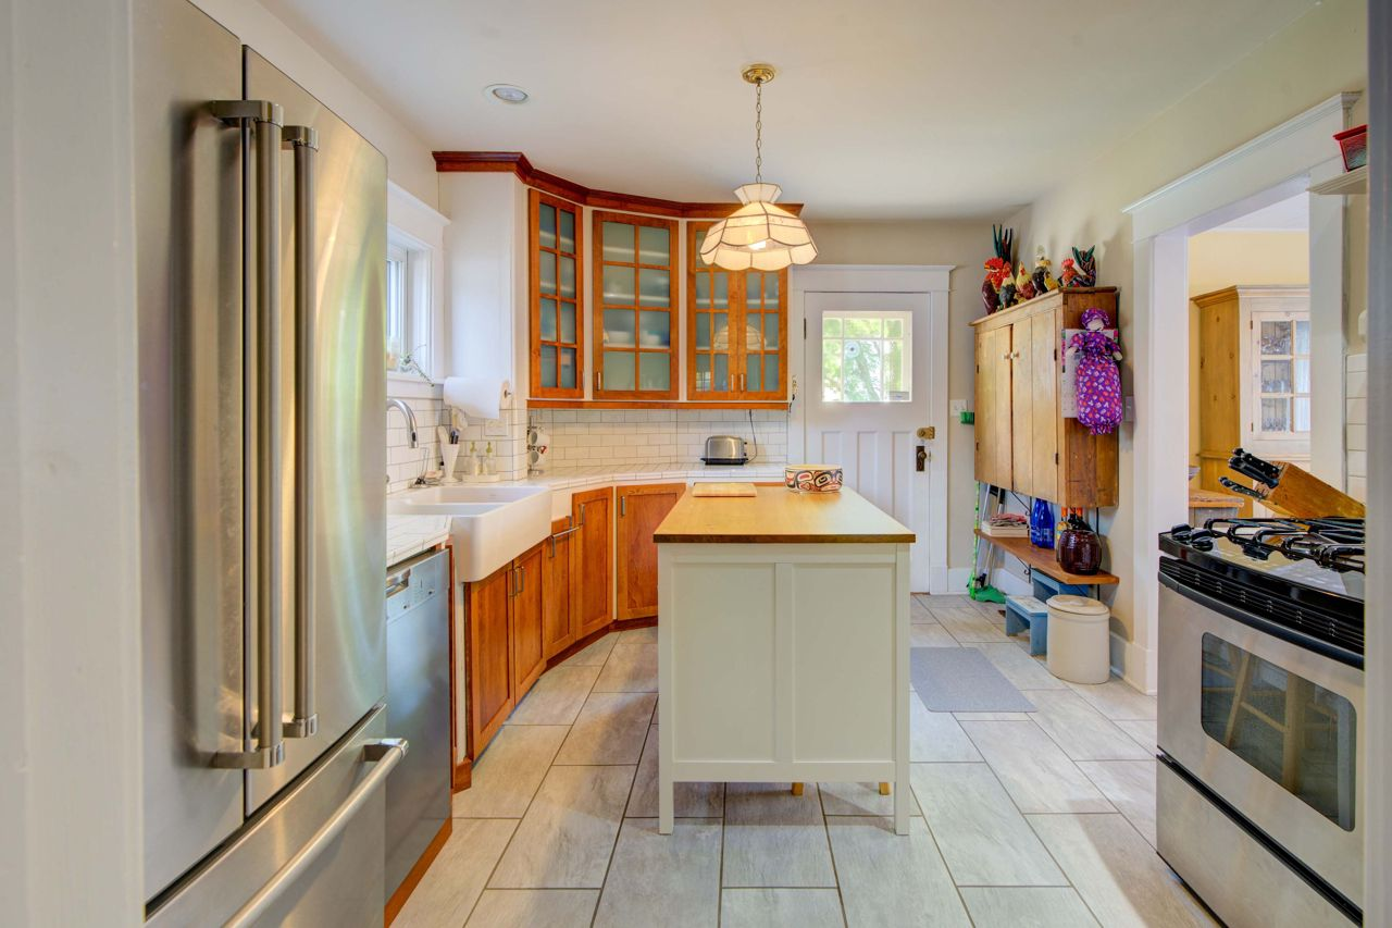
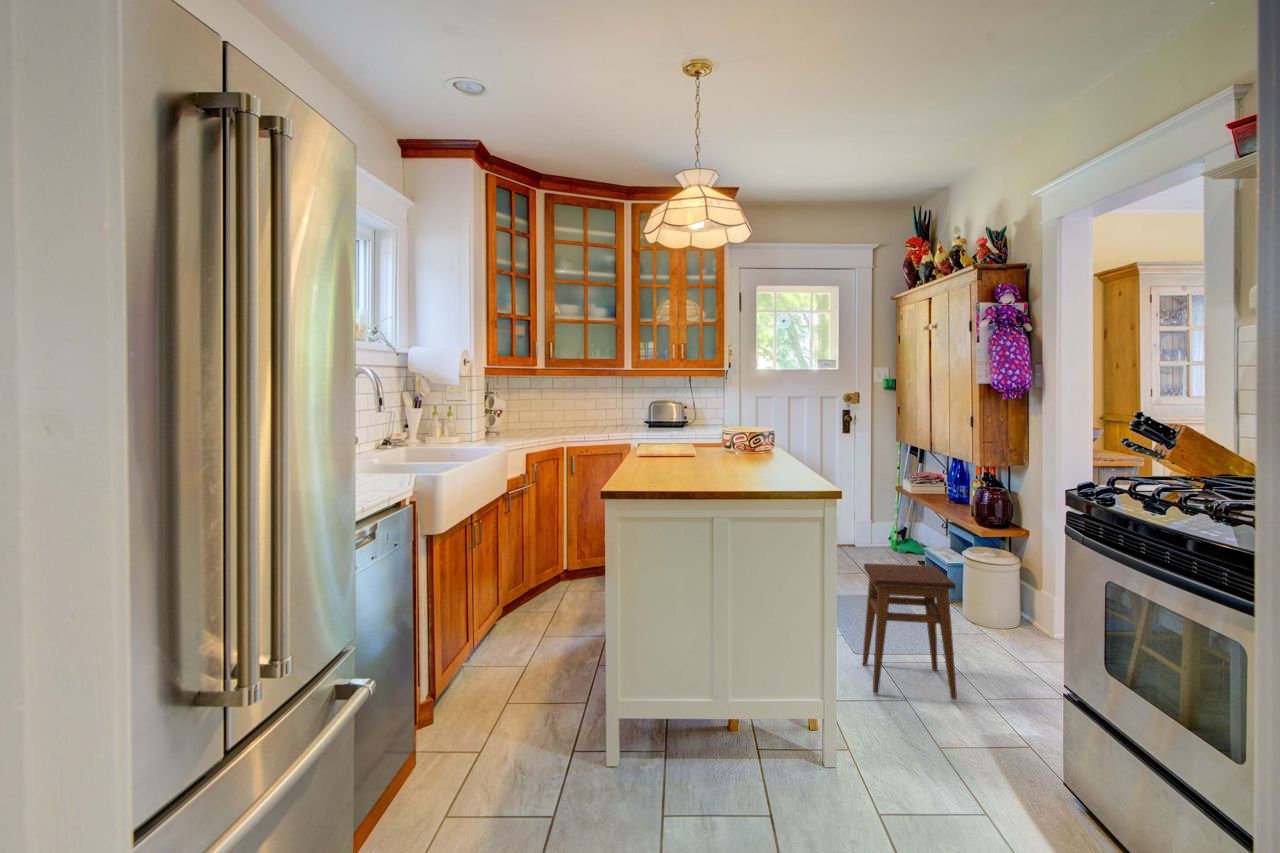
+ stool (906, 621)
